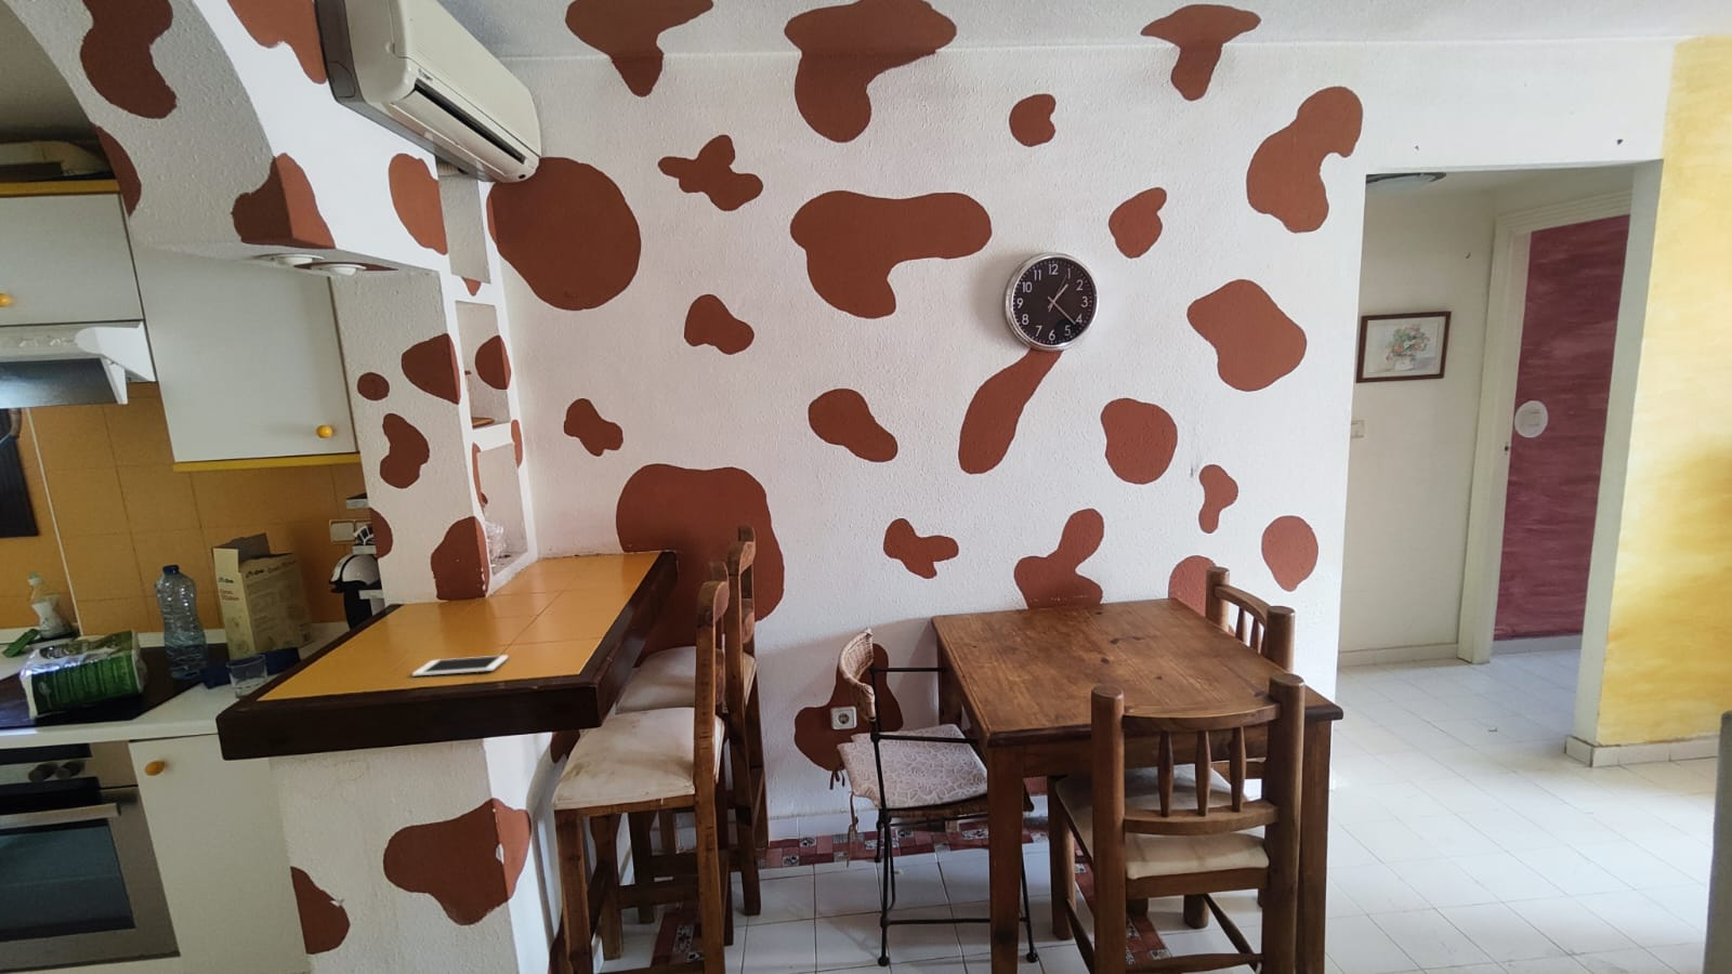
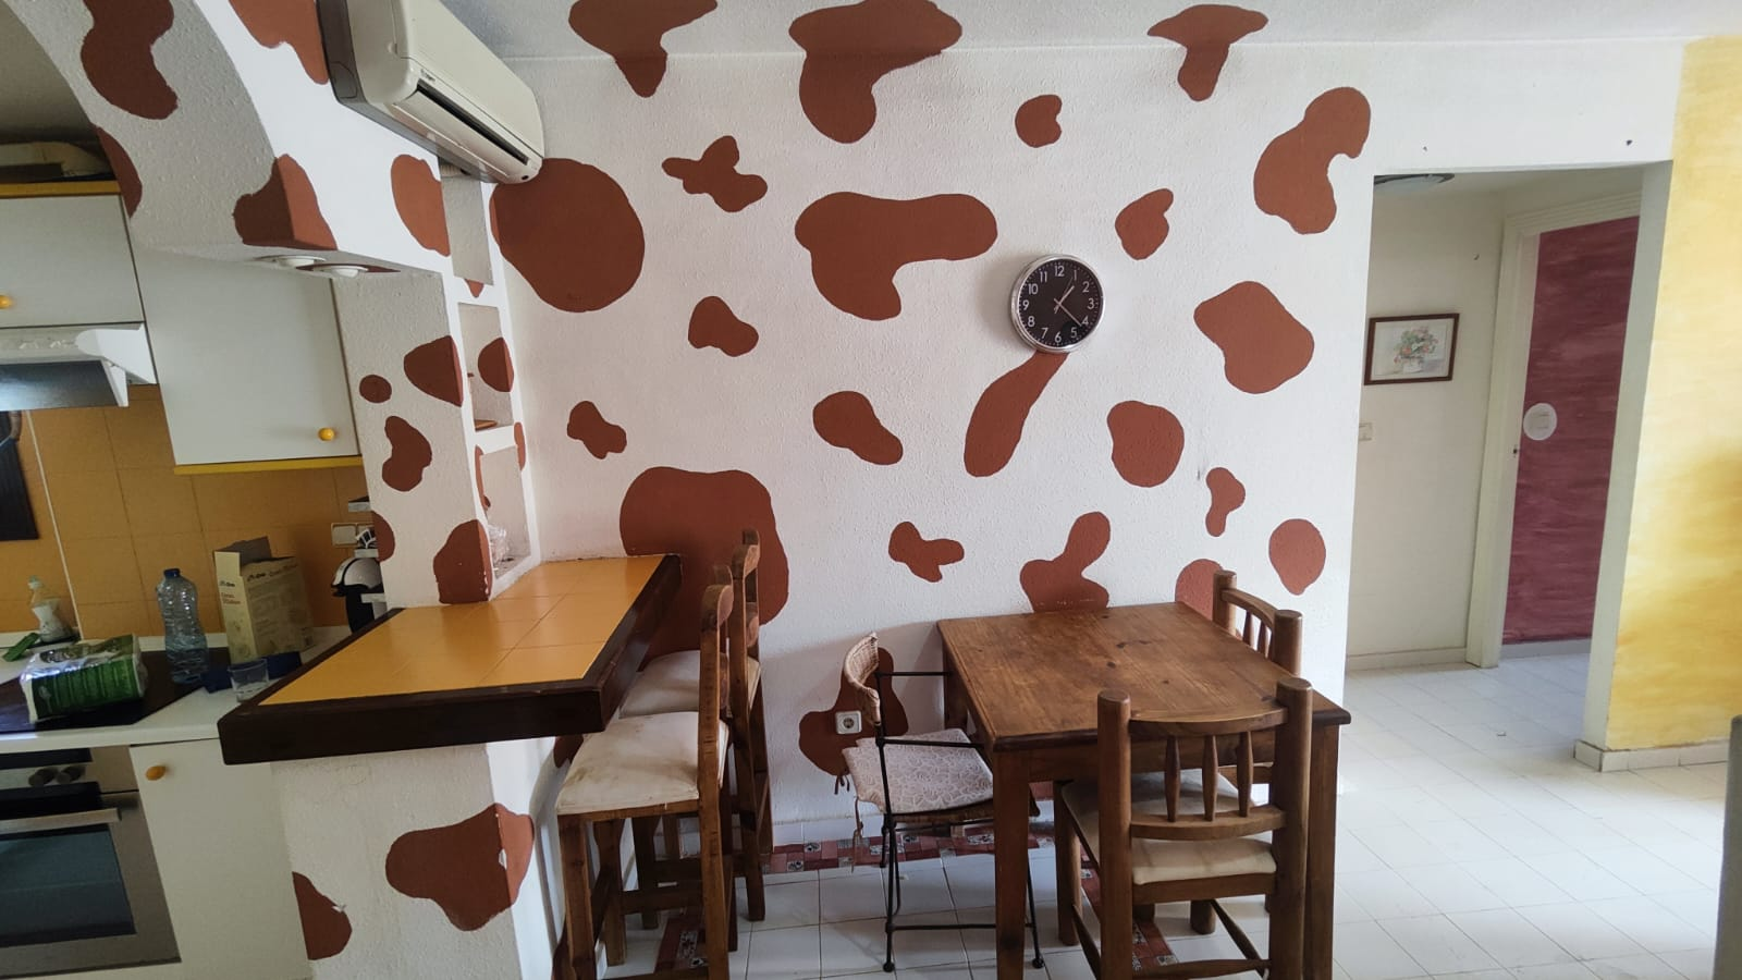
- cell phone (462, 665)
